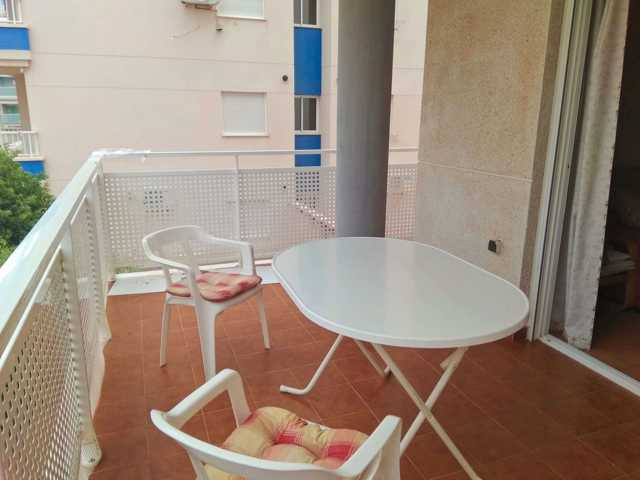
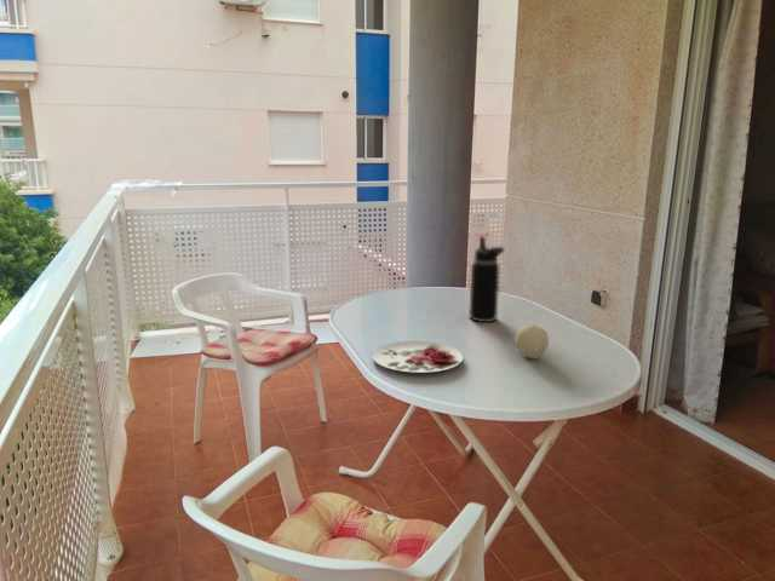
+ plate (417, 355)
+ water bottle (487, 278)
+ fruit (532, 340)
